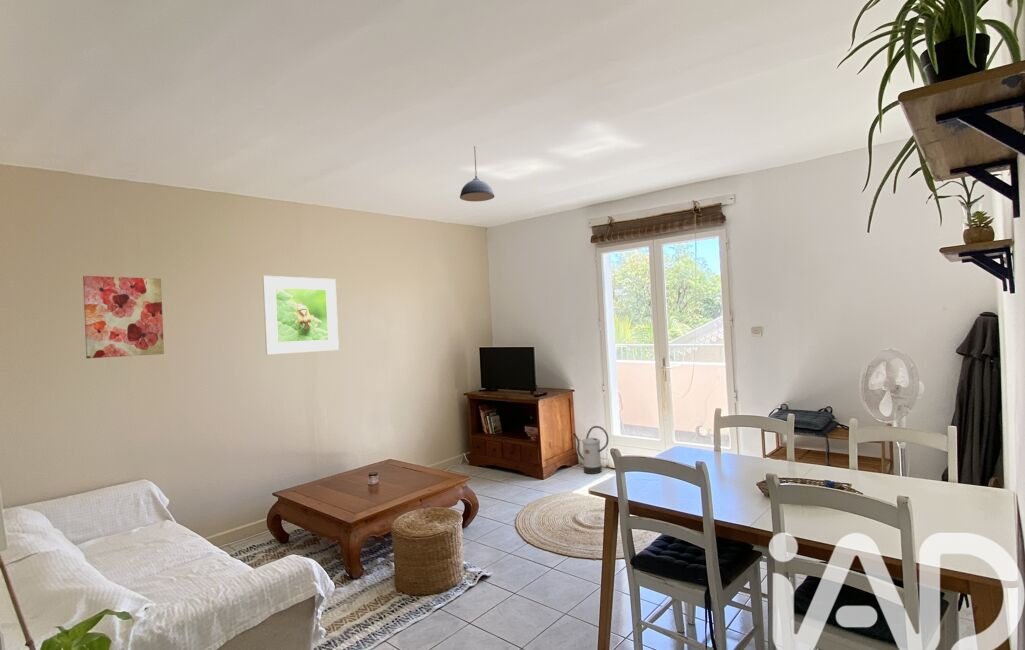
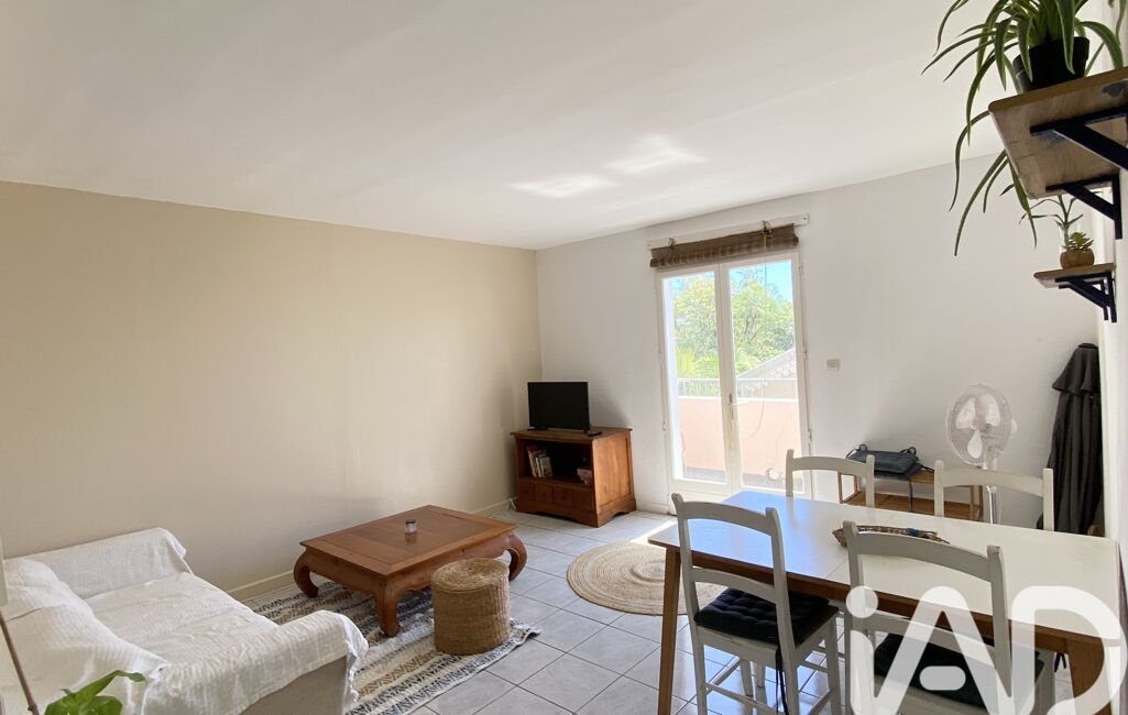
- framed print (302, 314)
- watering can (590, 448)
- wall art (125, 316)
- pendant light (475, 170)
